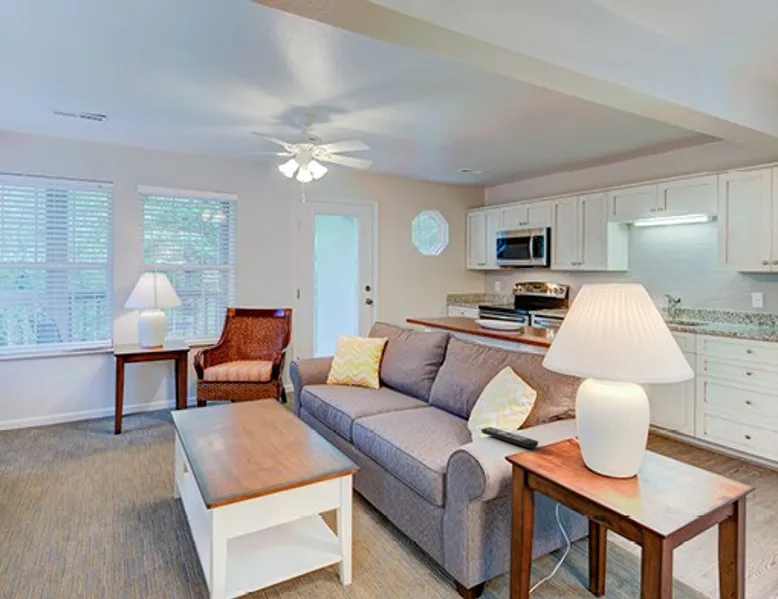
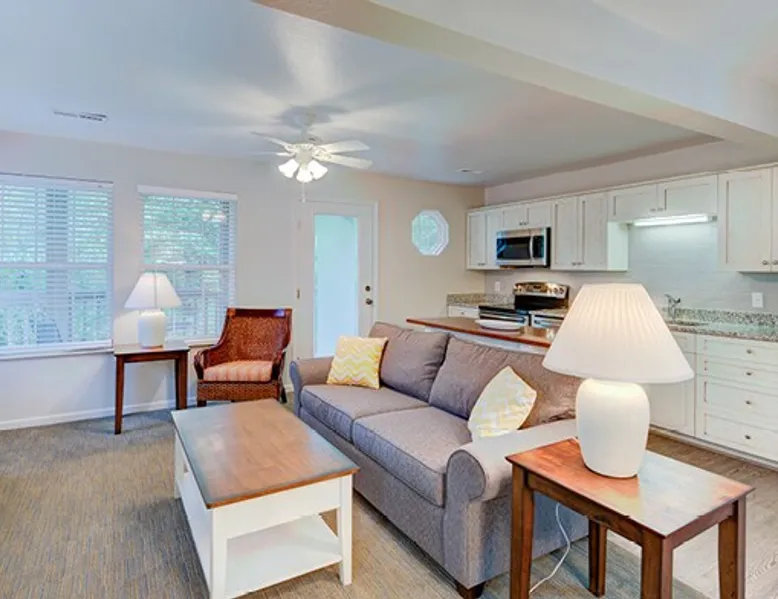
- remote control (508, 437)
